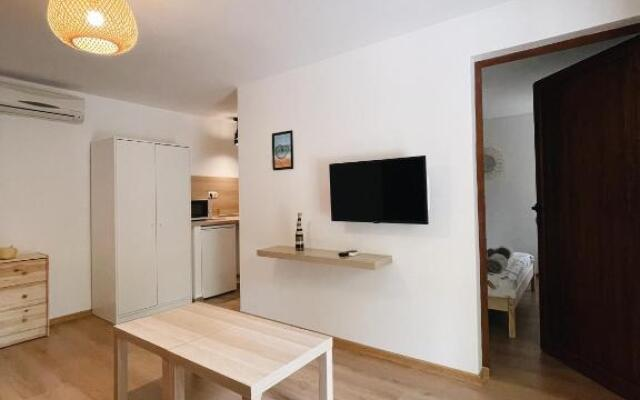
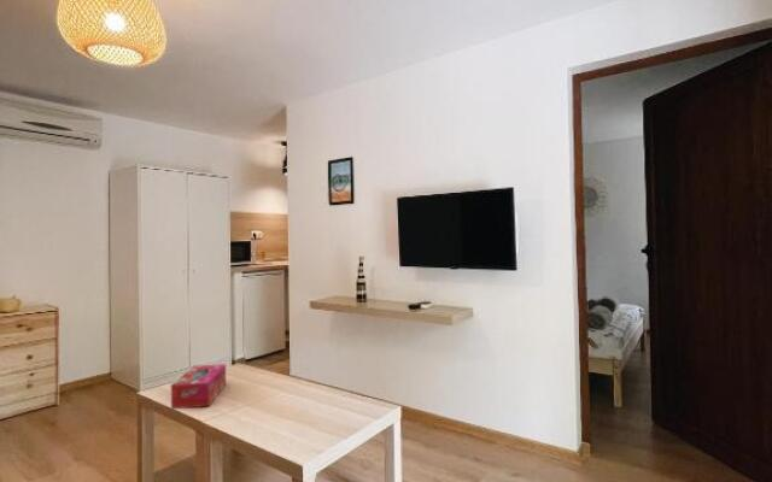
+ tissue box (200, 384)
